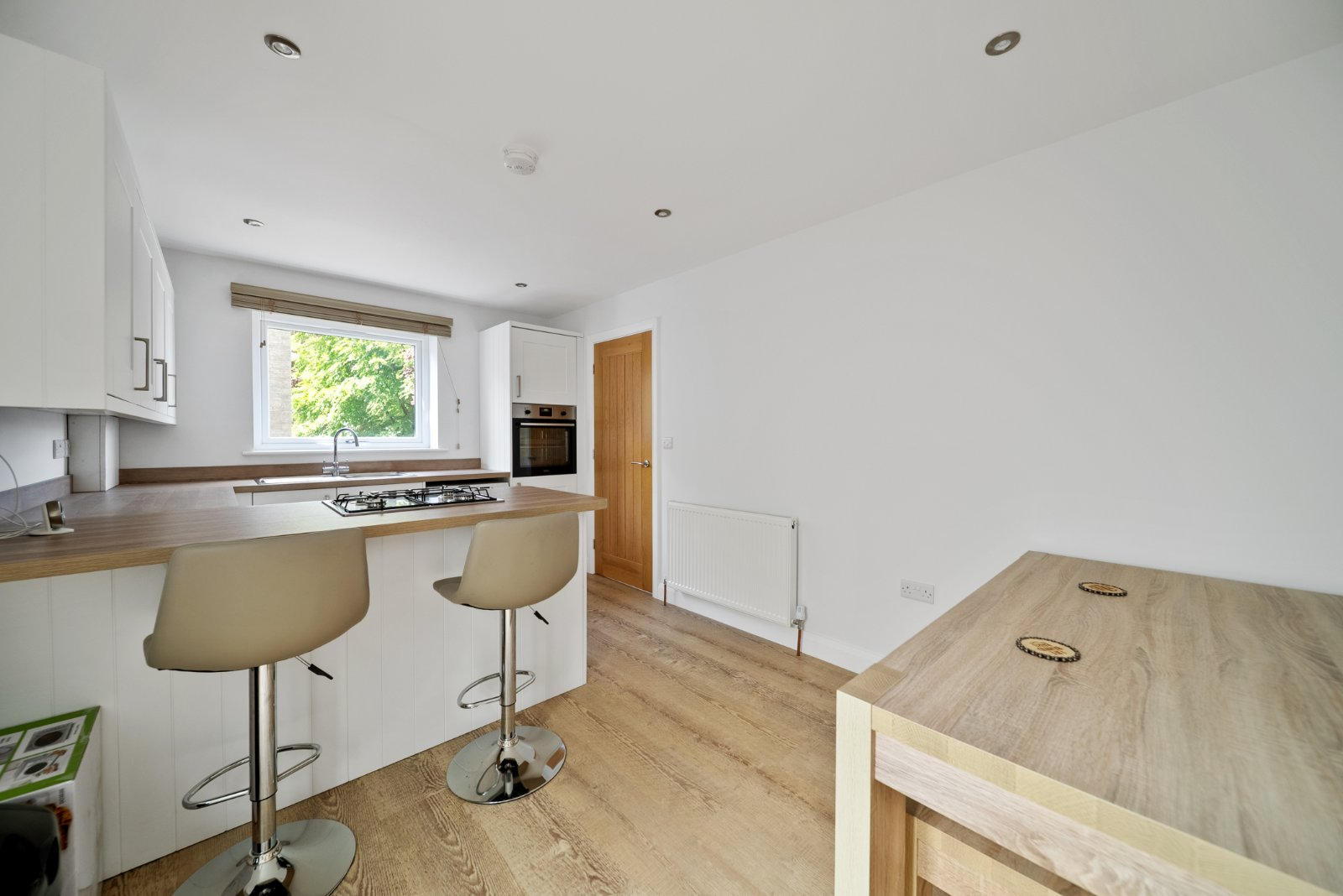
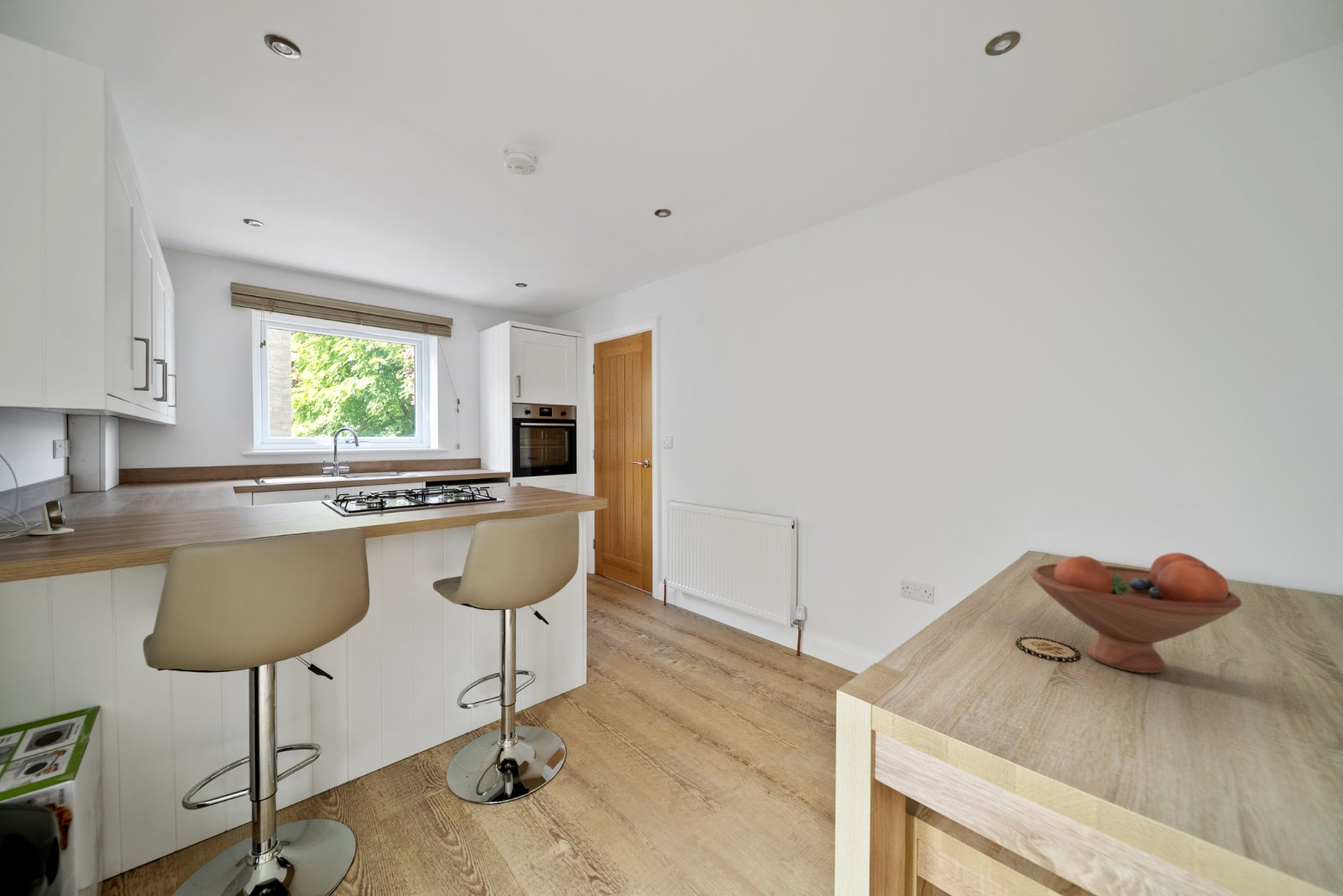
+ fruit bowl (1125, 606)
